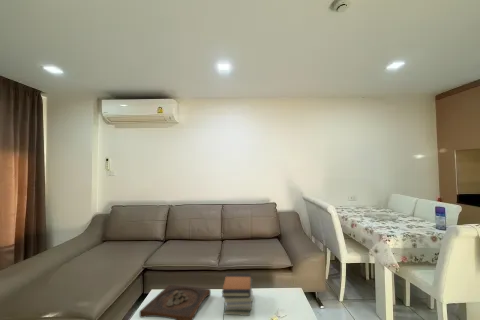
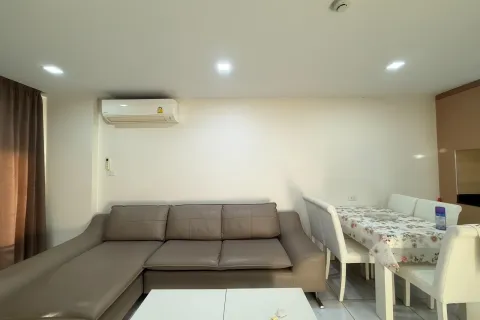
- book stack (238, 293)
- wooden tray (178, 297)
